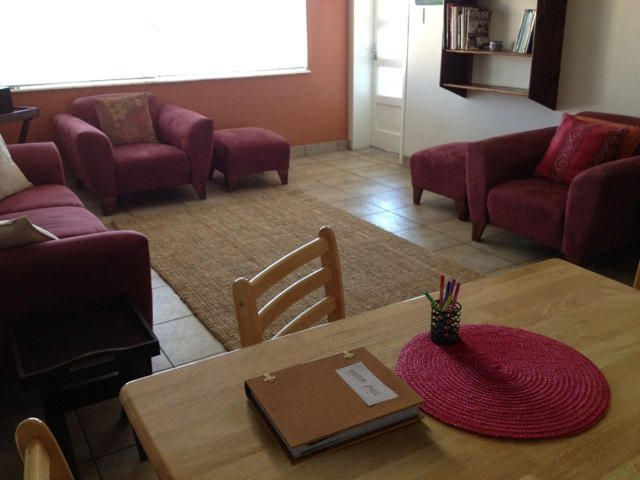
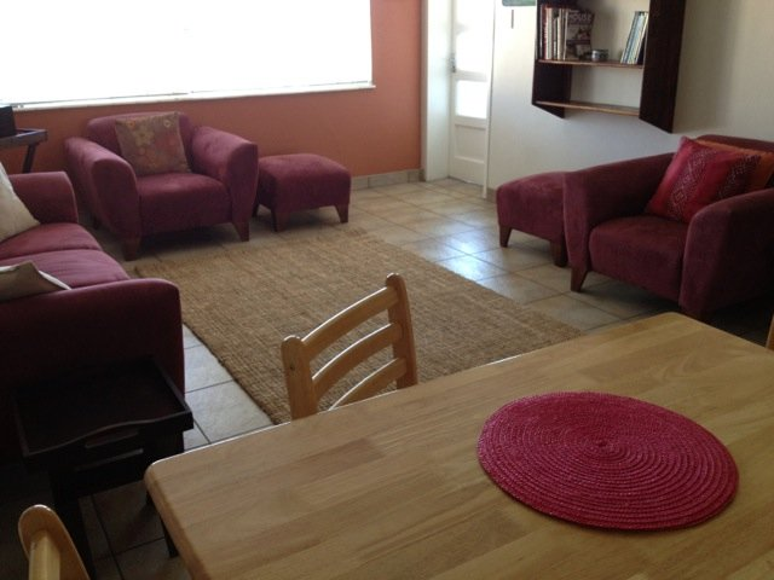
- pen holder (442, 309)
- notebook (334, 396)
